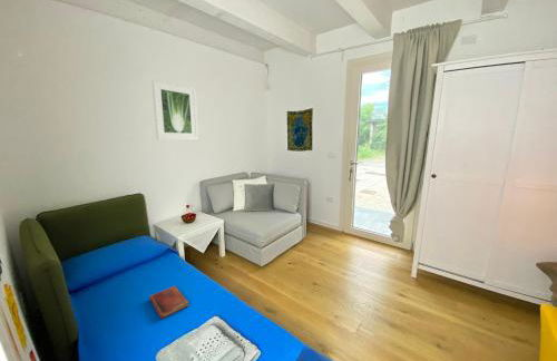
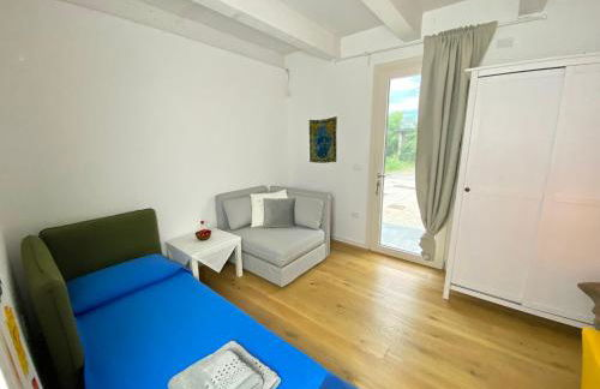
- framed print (176, 113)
- diary (168, 301)
